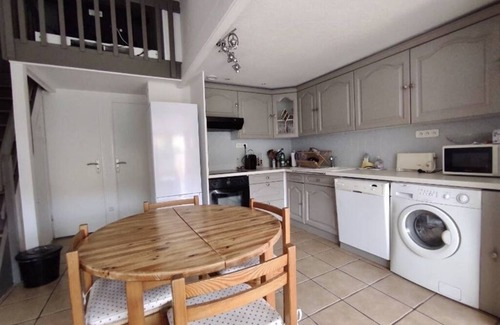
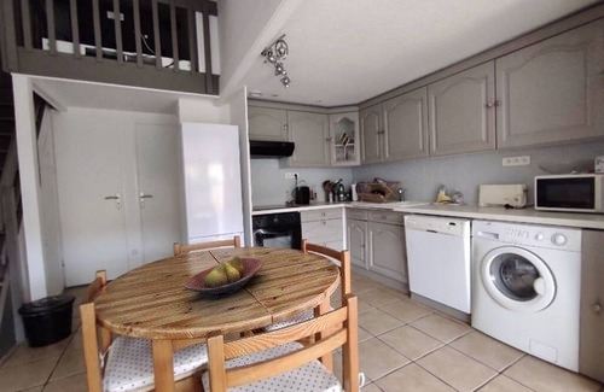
+ fruit bowl (227, 273)
